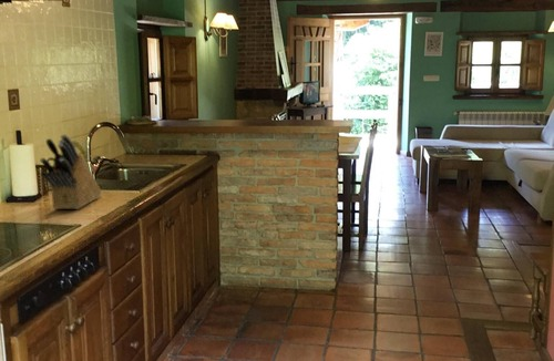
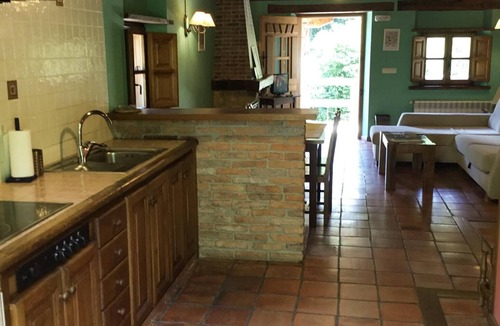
- knife block (71, 168)
